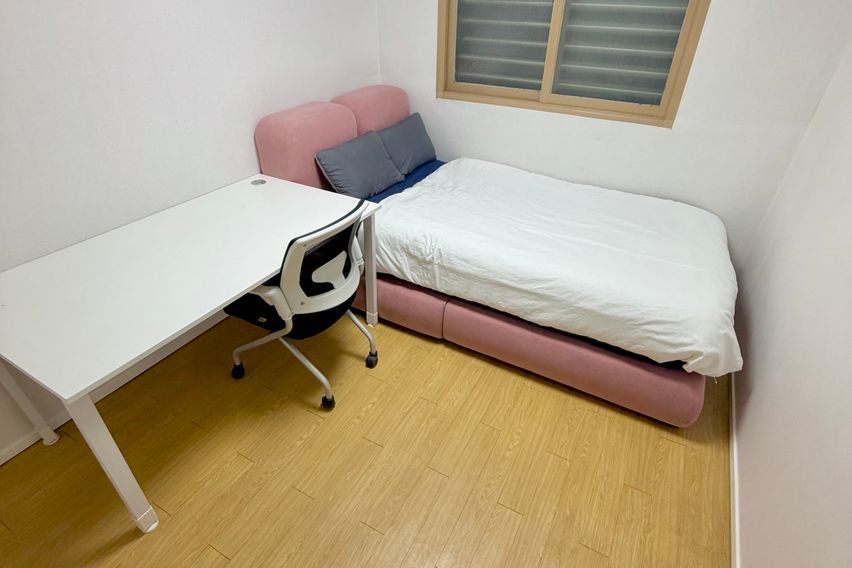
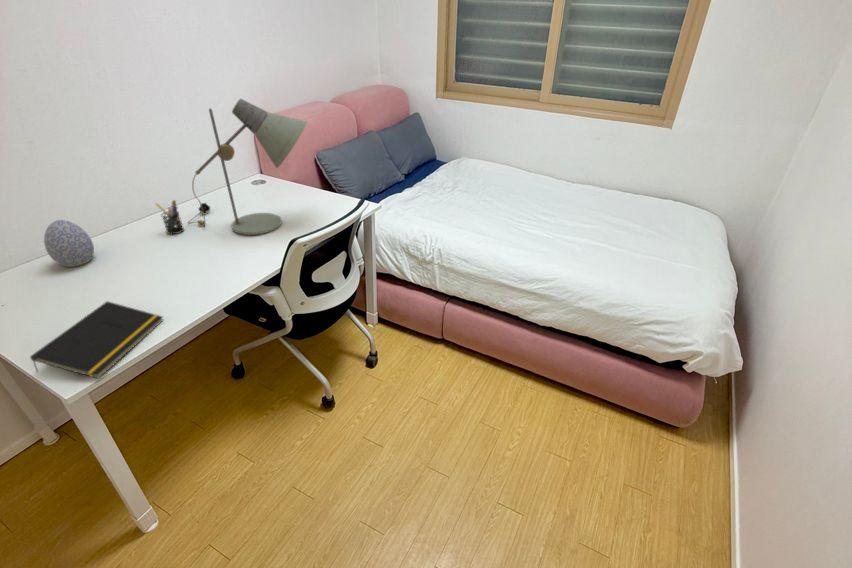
+ notepad (103, 336)
+ pen holder (172, 215)
+ decorative egg (67, 241)
+ desk lamp (232, 157)
